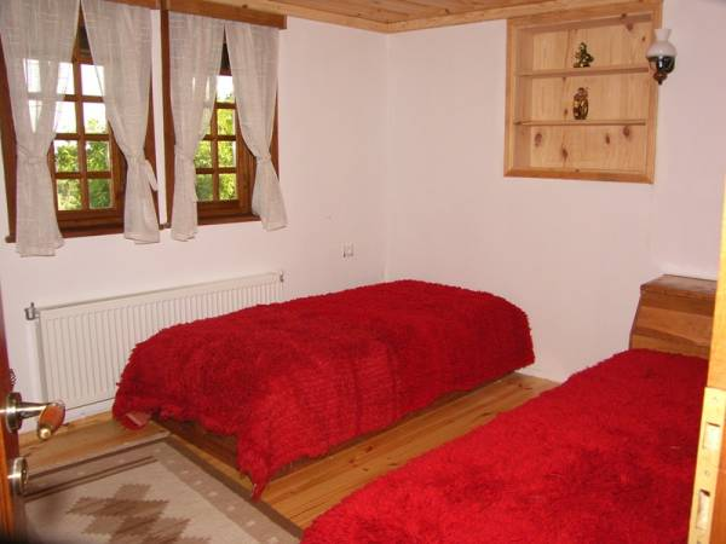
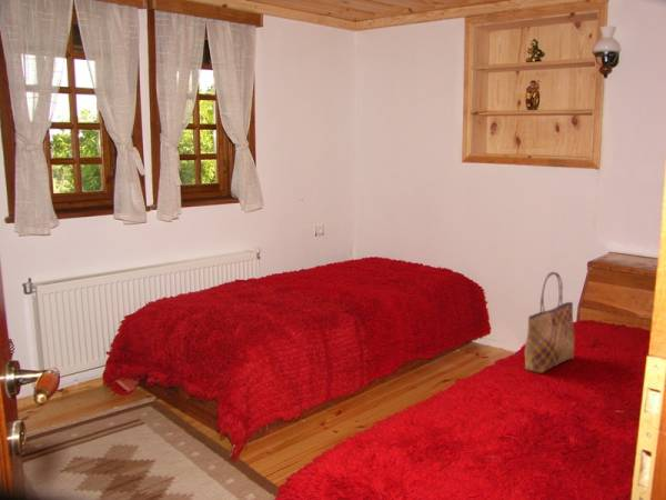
+ tote bag (552, 318)
